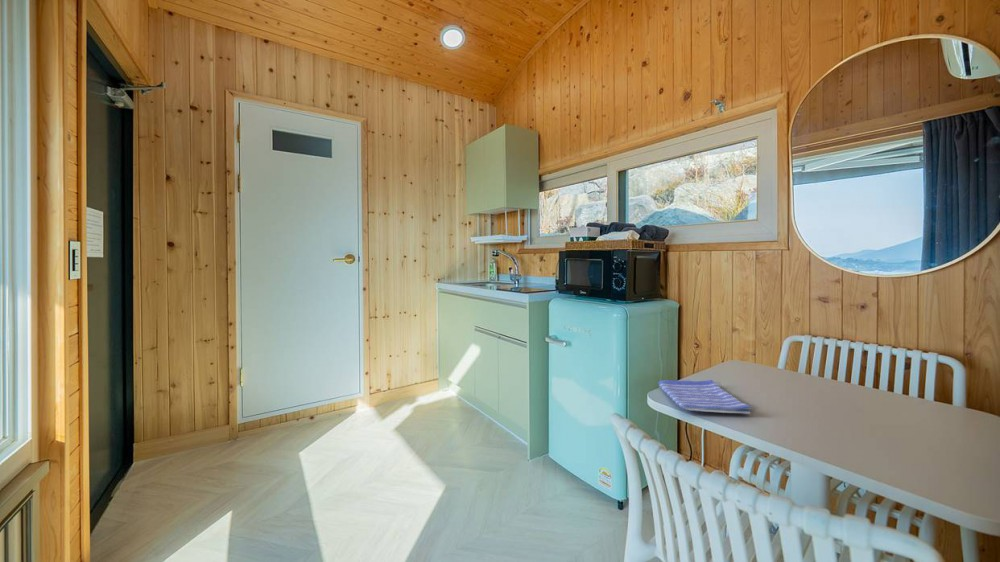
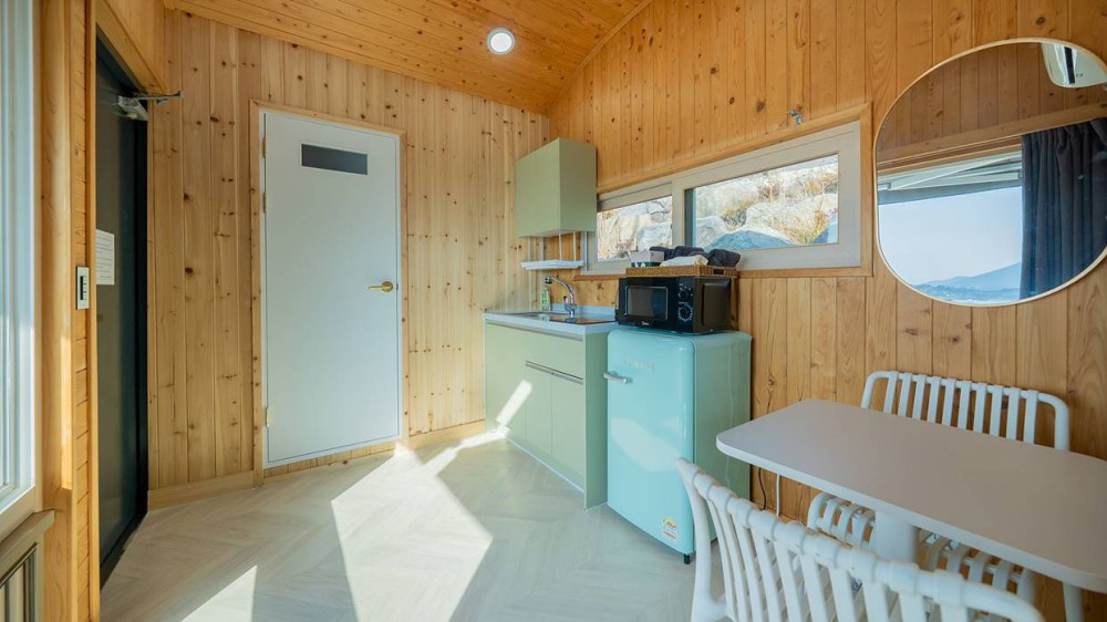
- dish towel (699, 394)
